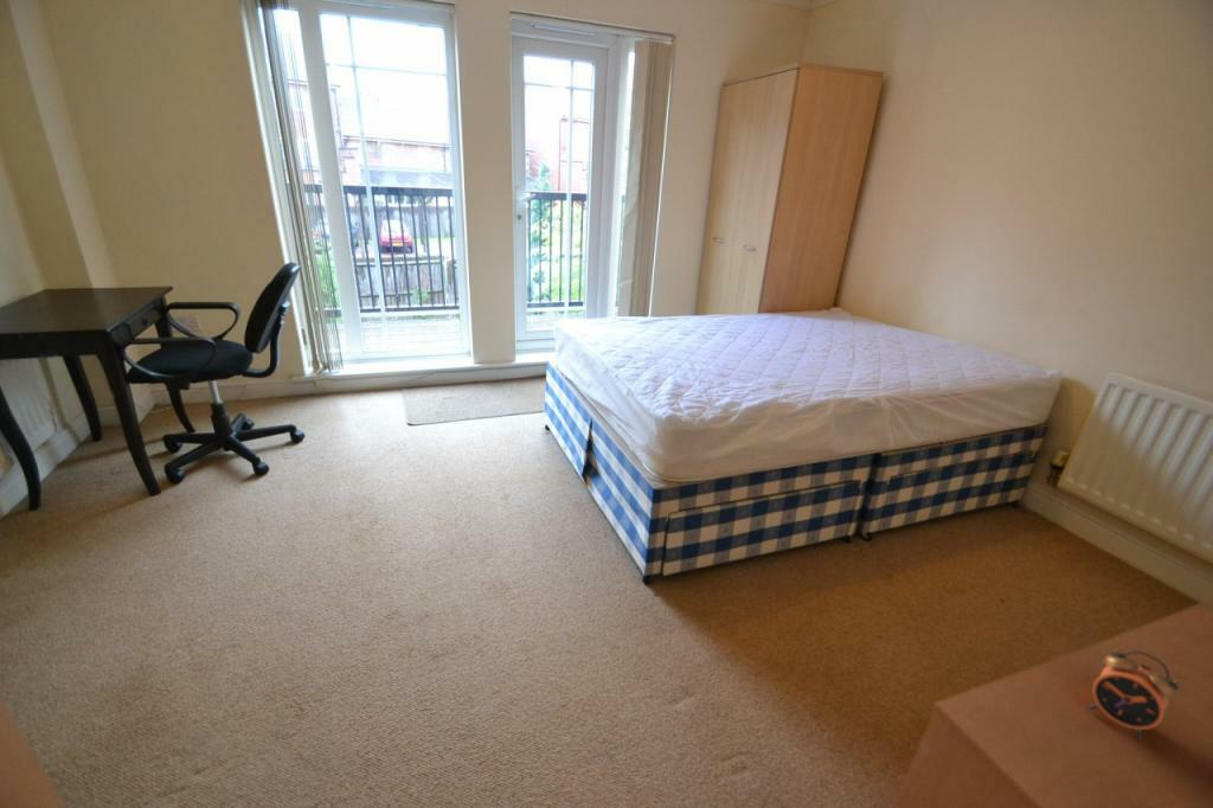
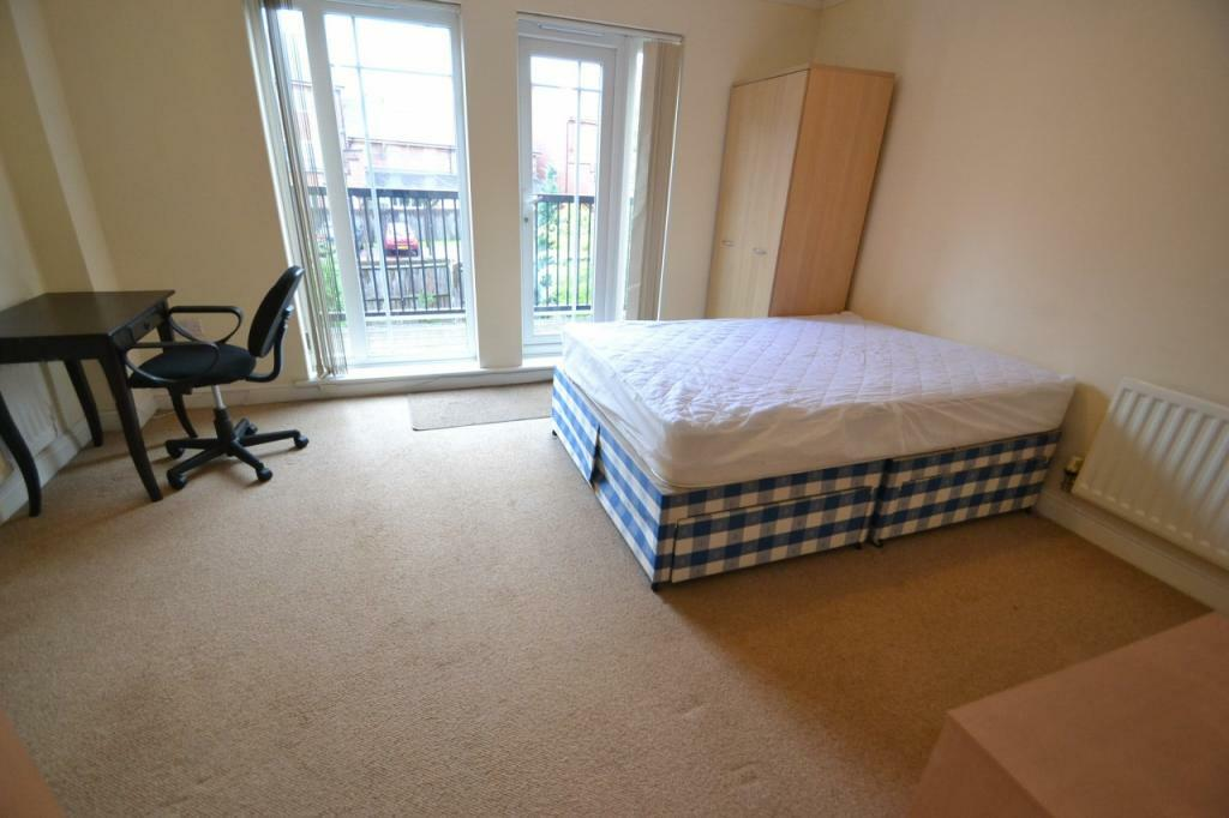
- alarm clock (1132, 688)
